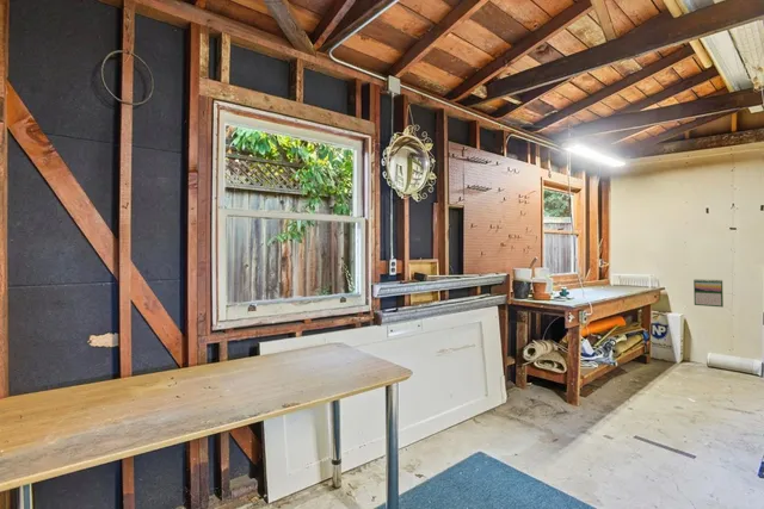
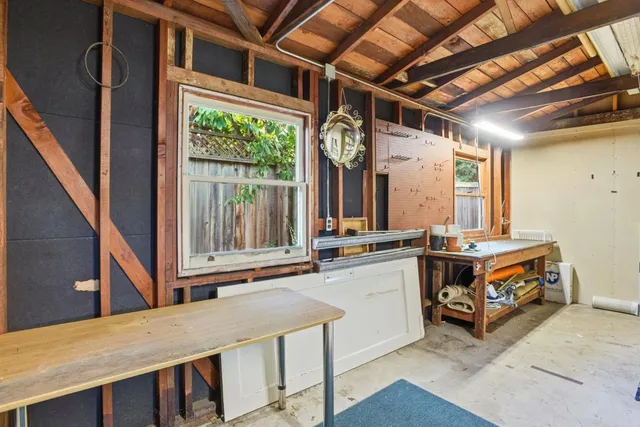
- calendar (708, 292)
